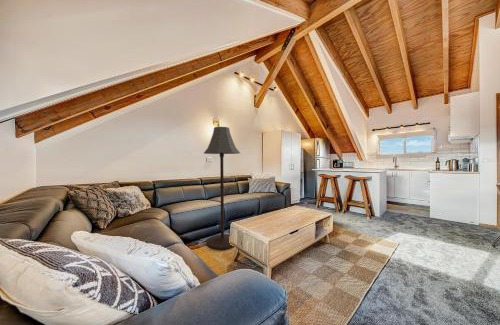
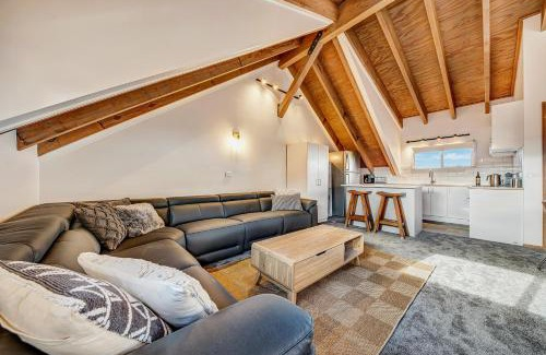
- floor lamp (222, 185)
